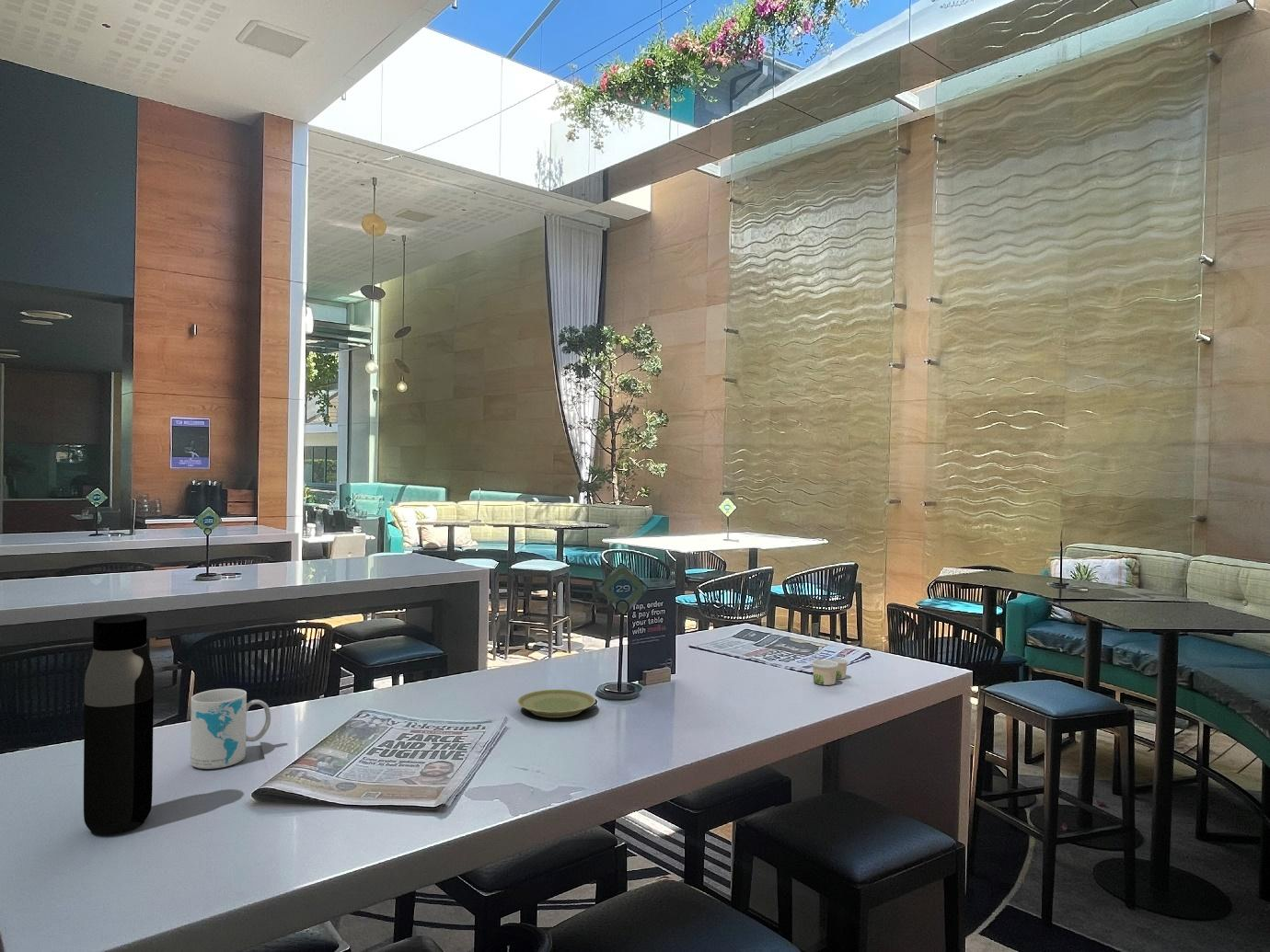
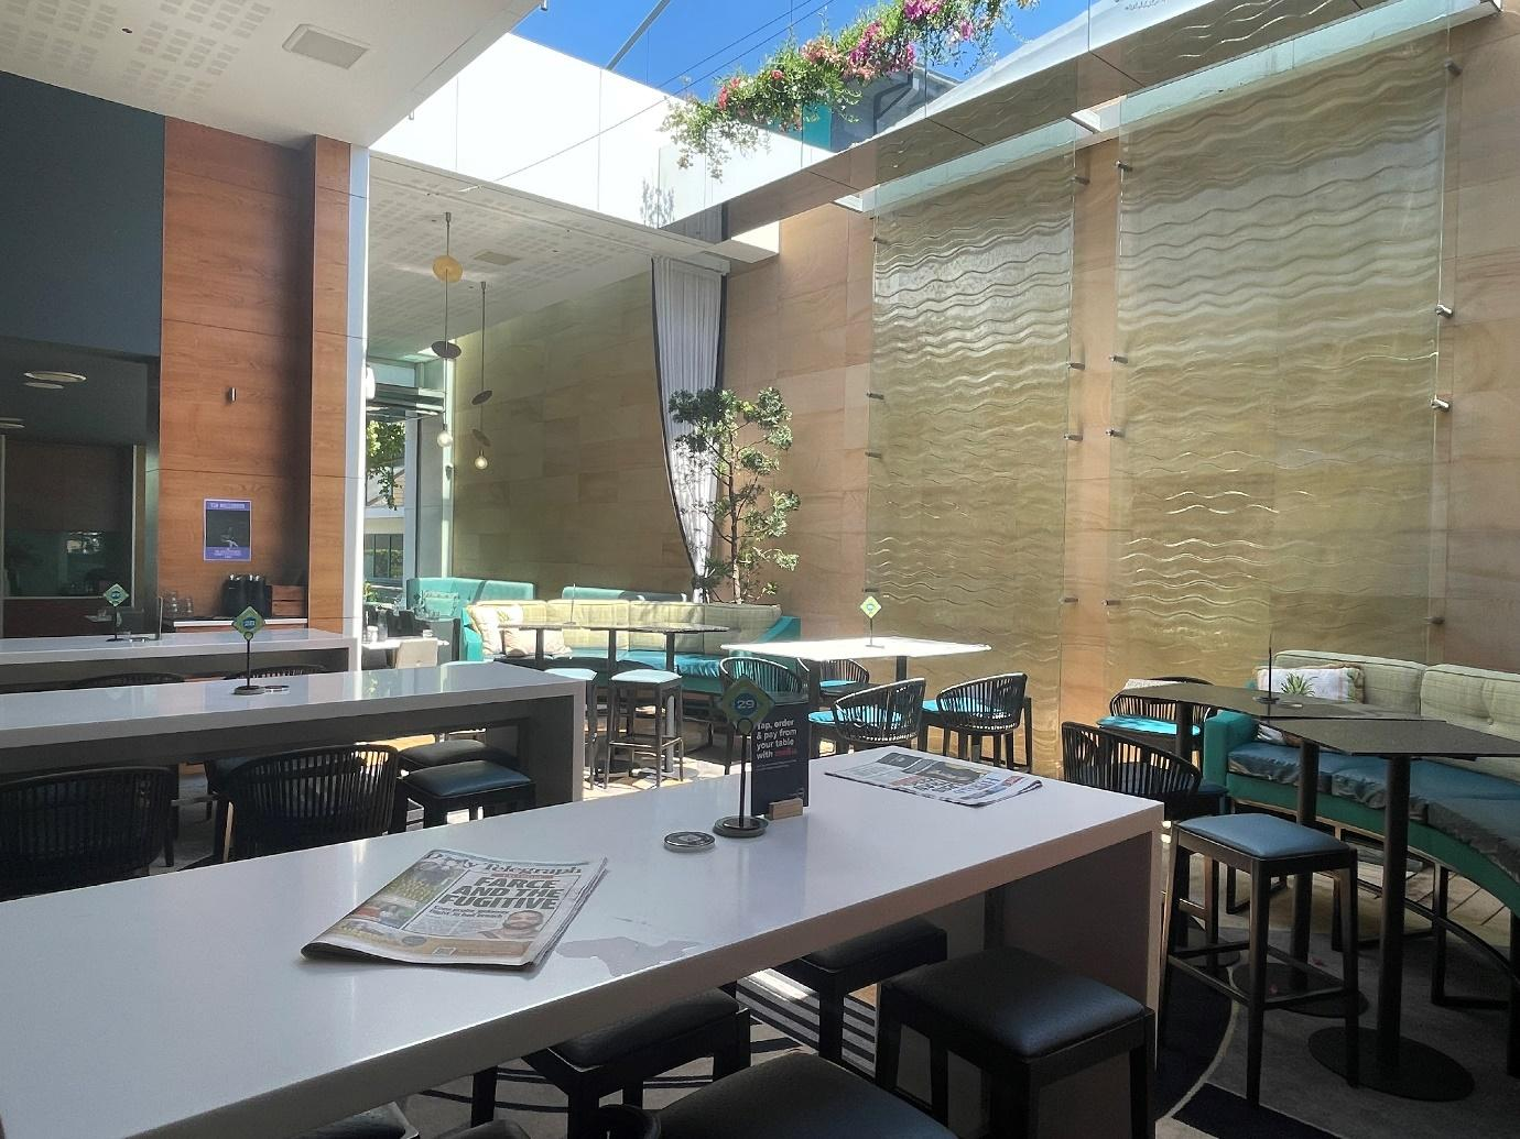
- water bottle (119, 721)
- paper cup (830, 670)
- plate (556, 705)
- mug (231, 725)
